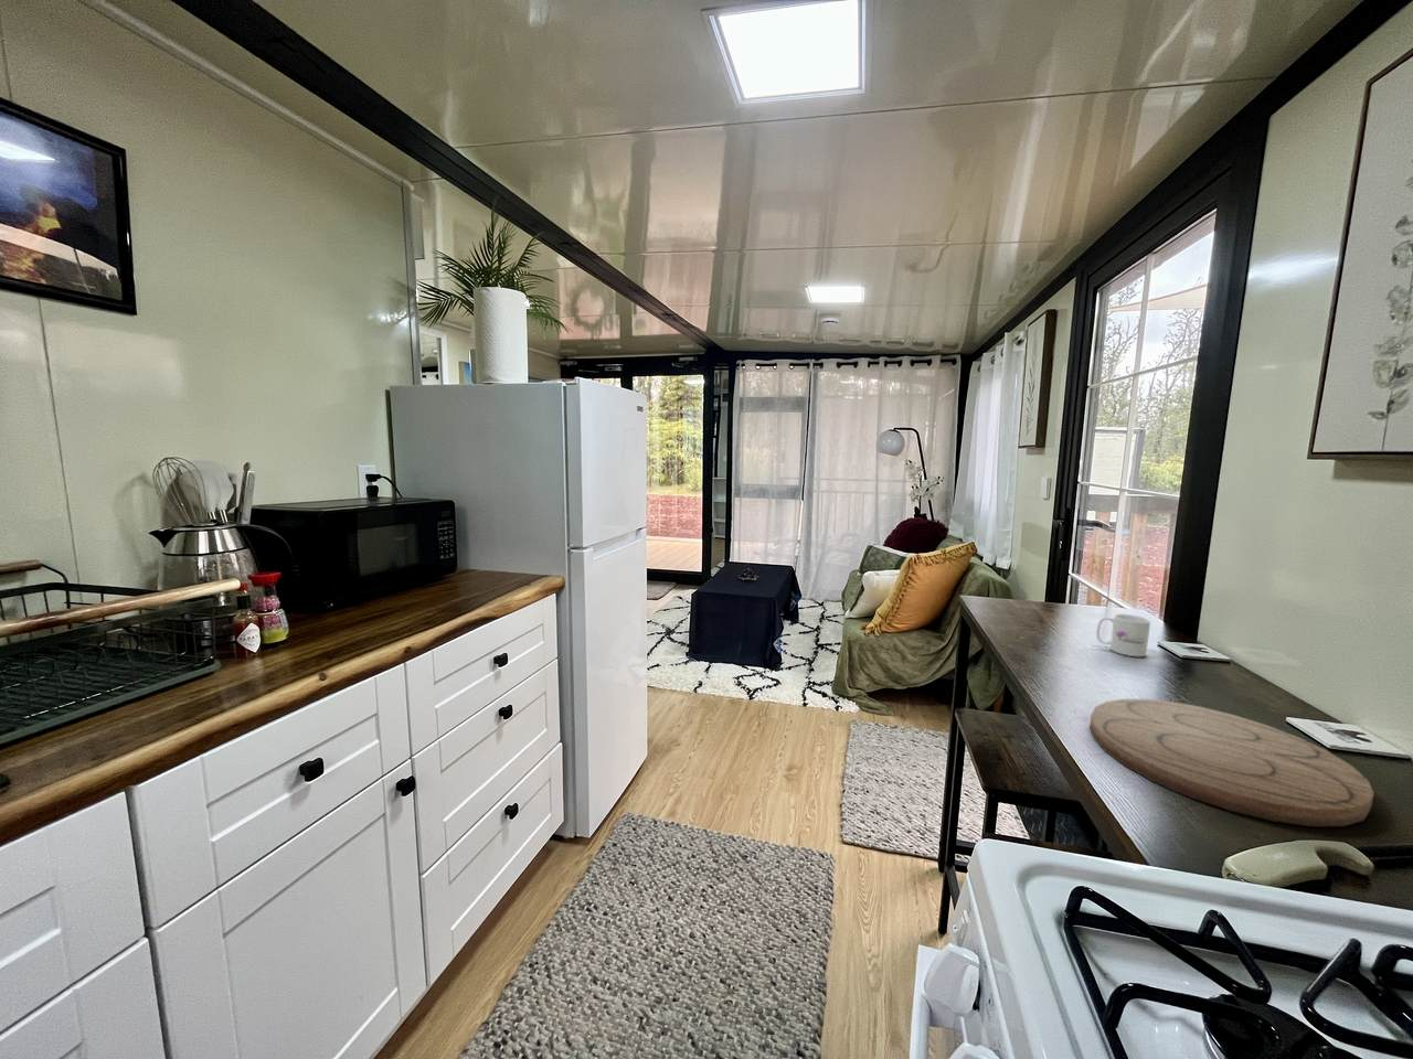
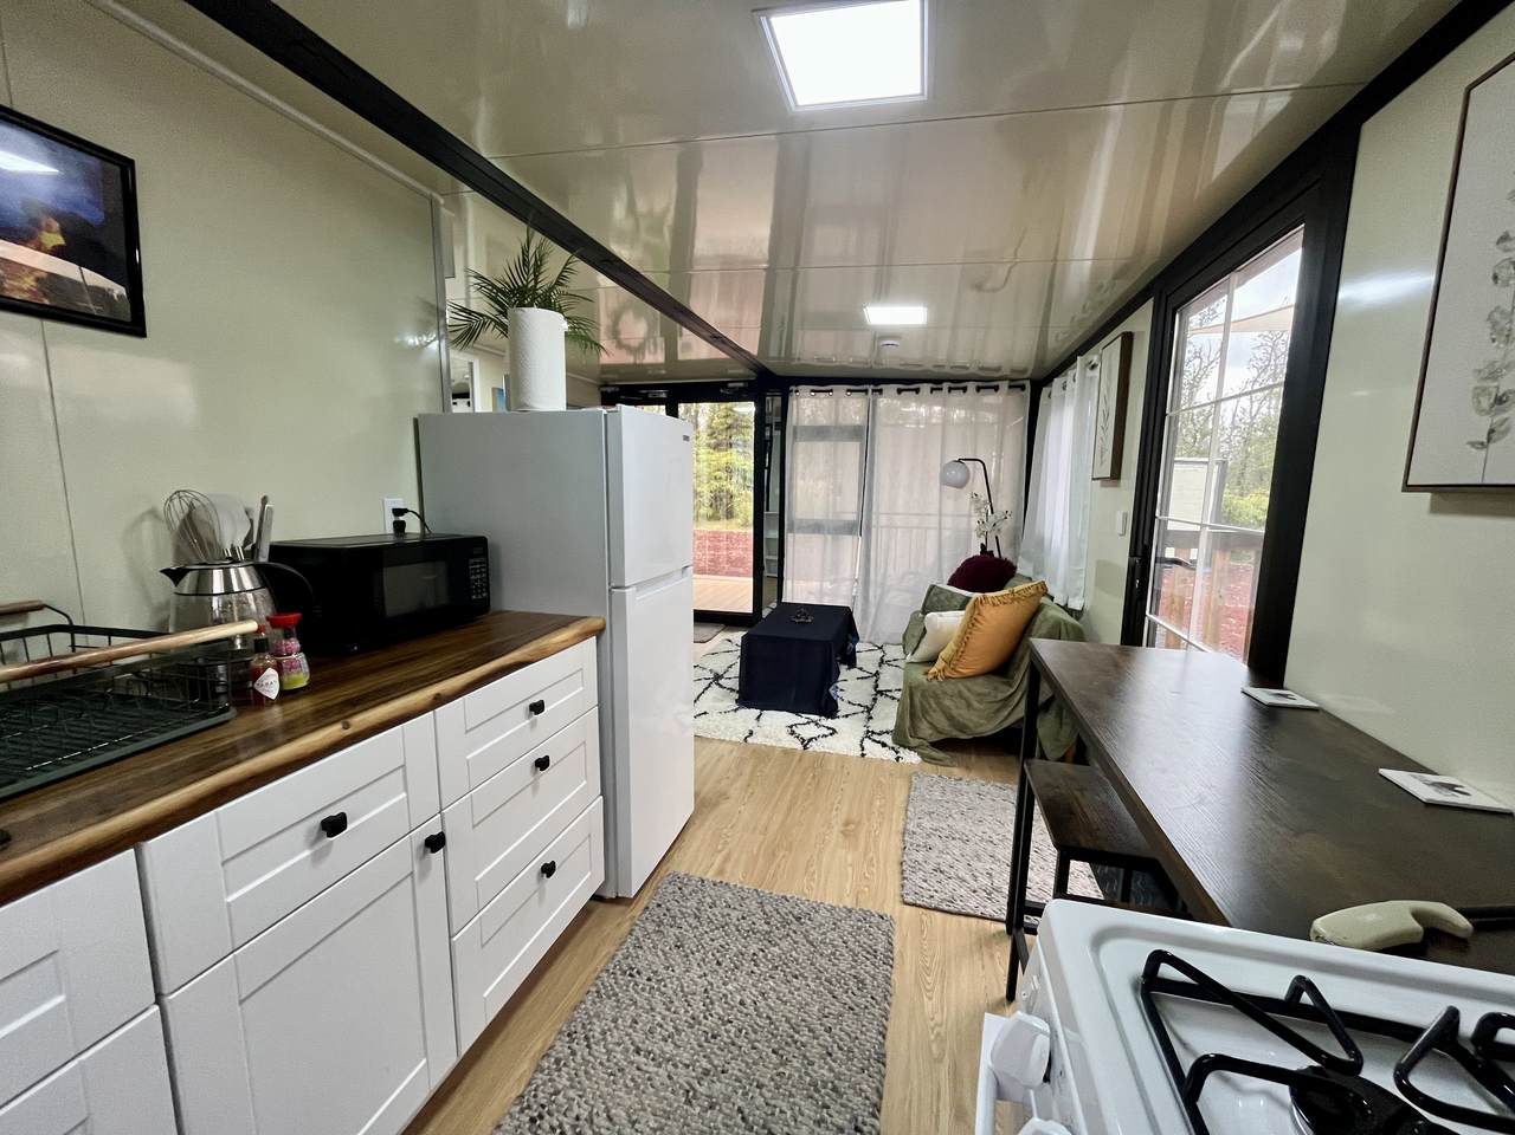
- mug (1121, 633)
- cutting board (1213, 751)
